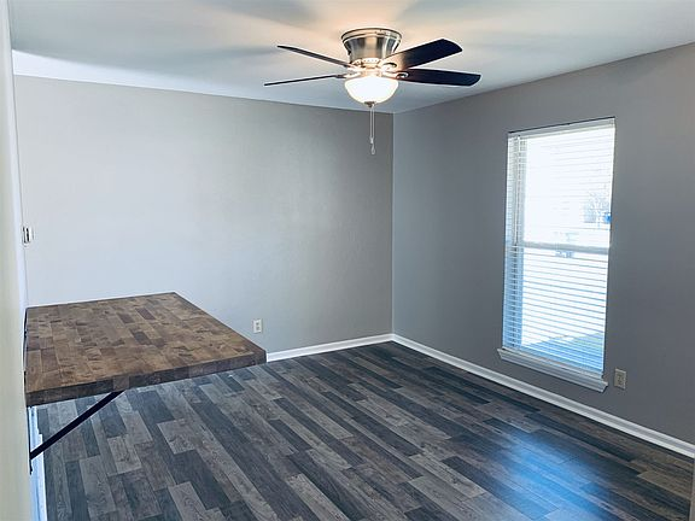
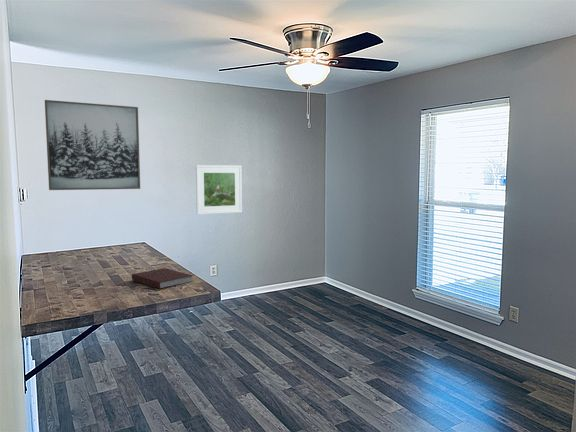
+ notebook (162, 277)
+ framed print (219, 189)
+ wall art (95, 147)
